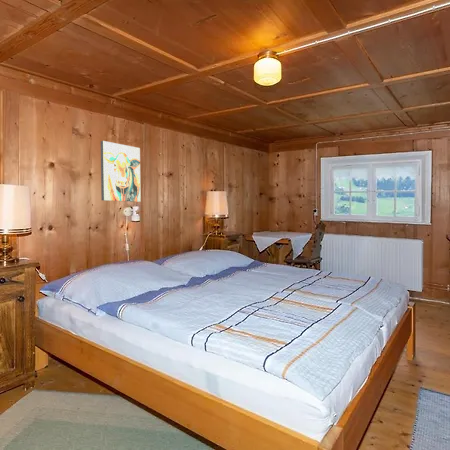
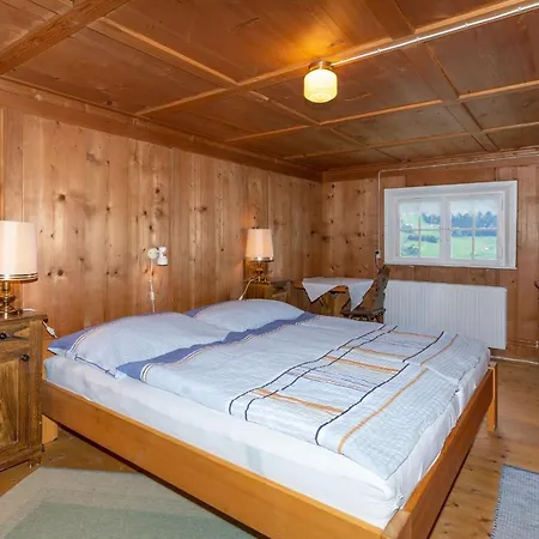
- wall art (121, 173)
